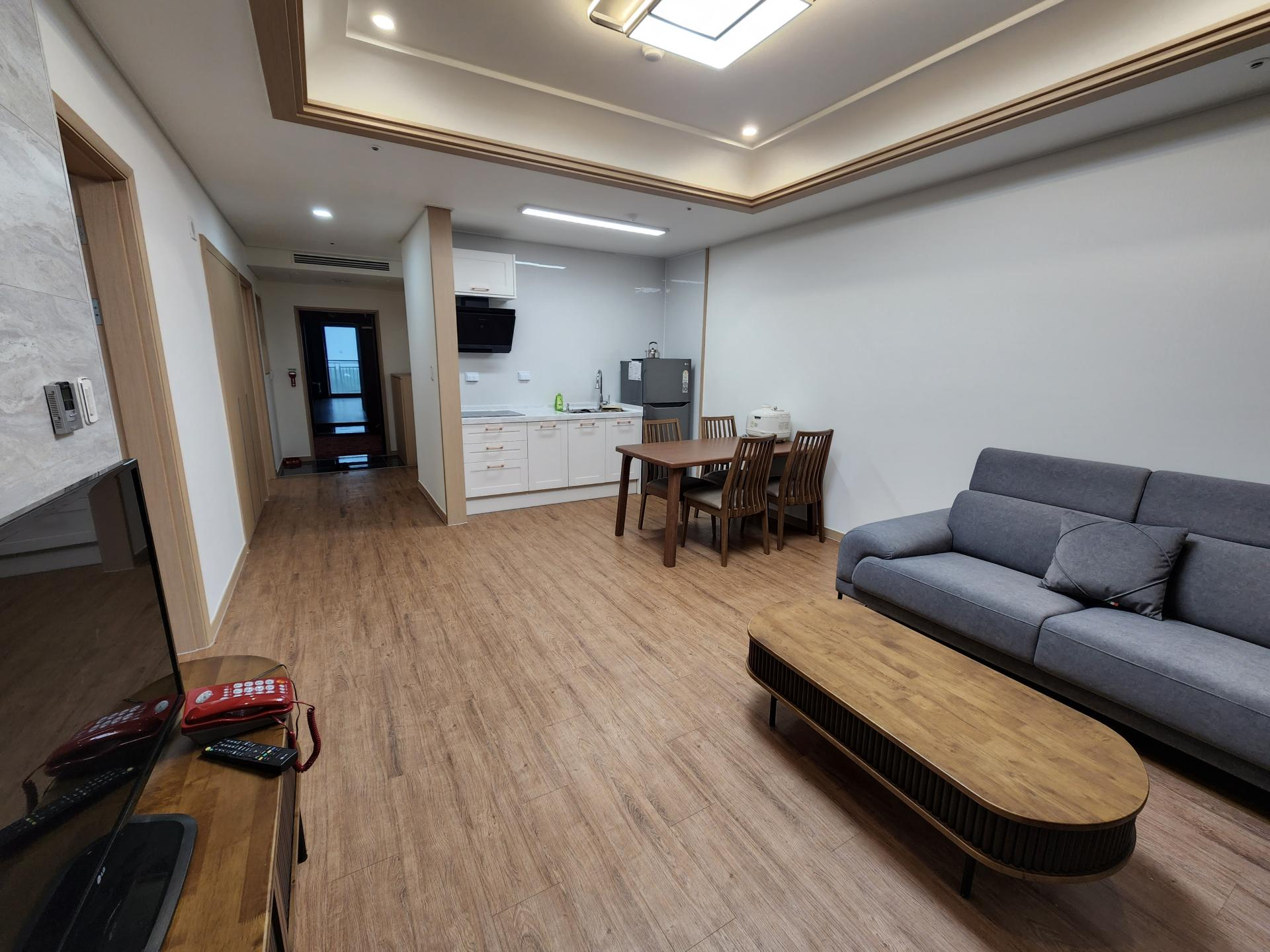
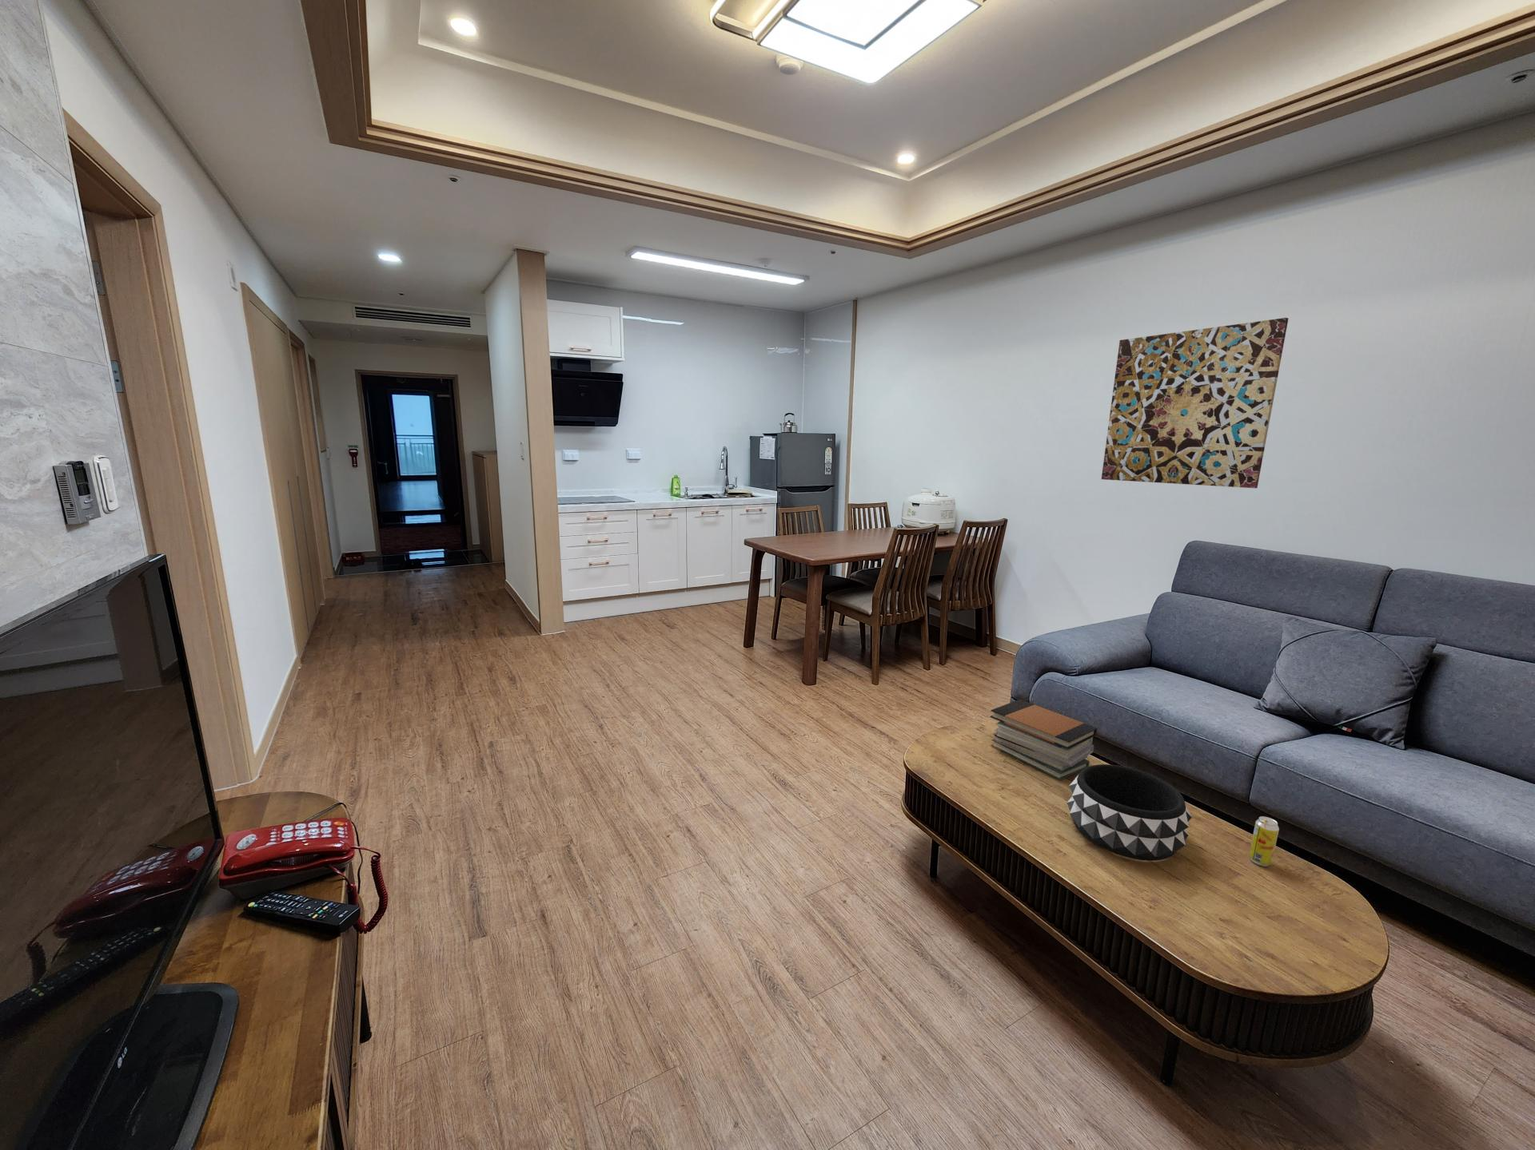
+ decorative bowl (1126, 809)
+ beverage can (1264, 840)
+ book stack (1041, 738)
+ wall art (1183, 408)
